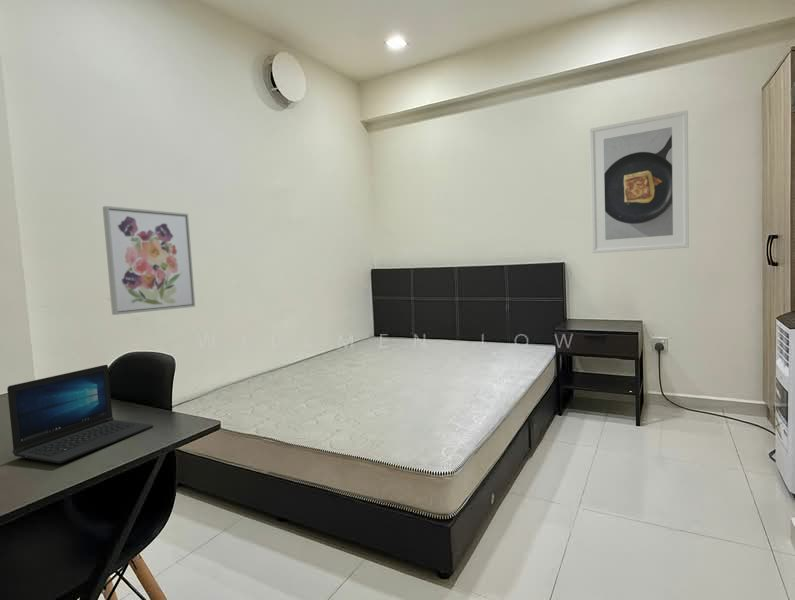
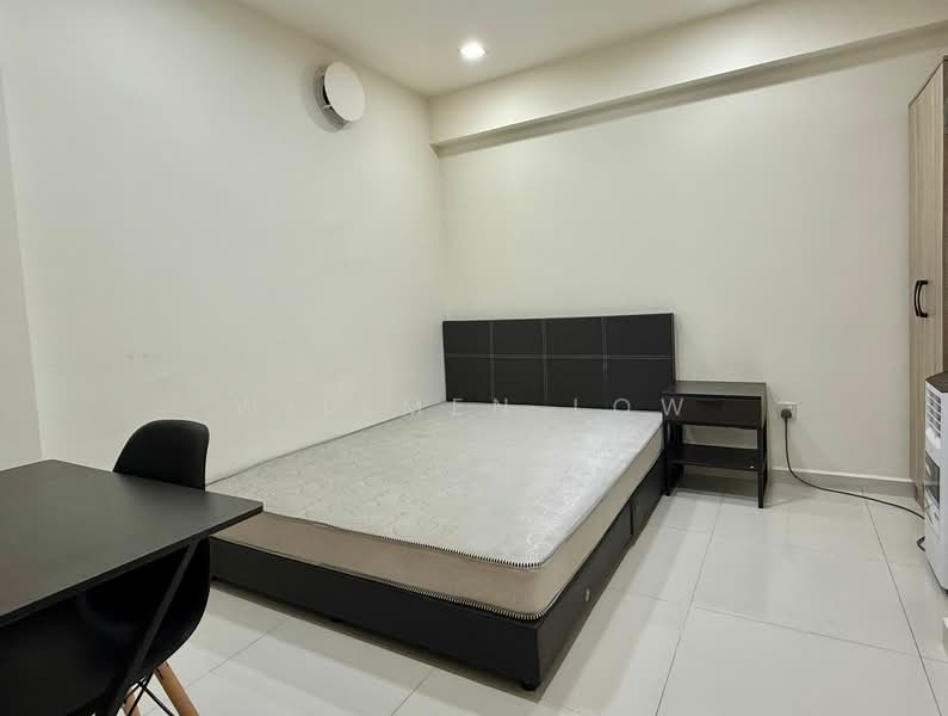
- laptop (85, 408)
- wall art (152, 260)
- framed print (637, 185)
